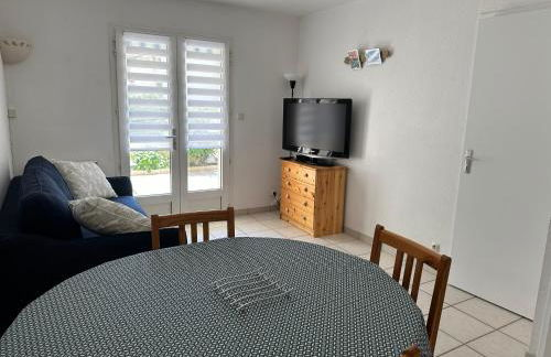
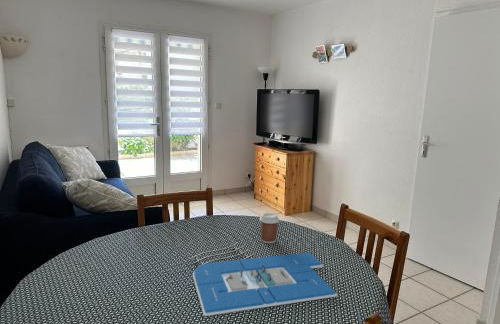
+ coffee cup (269, 227)
+ board game (266, 274)
